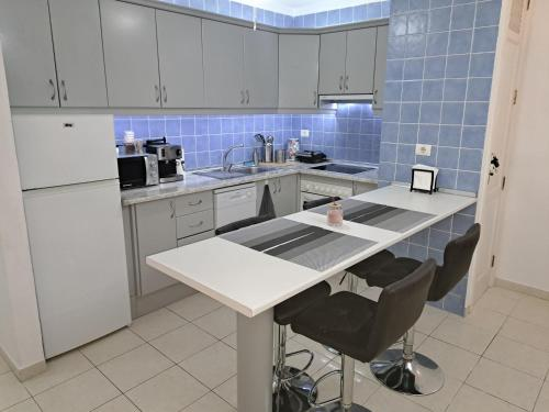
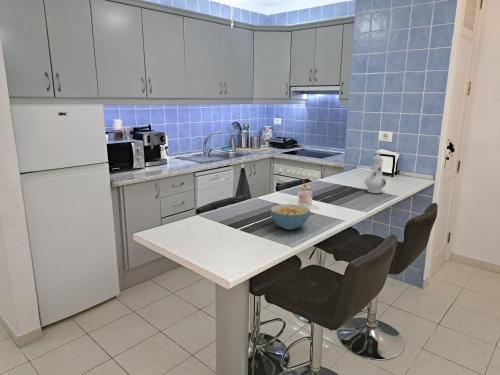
+ chinaware (377, 171)
+ cereal bowl (289, 218)
